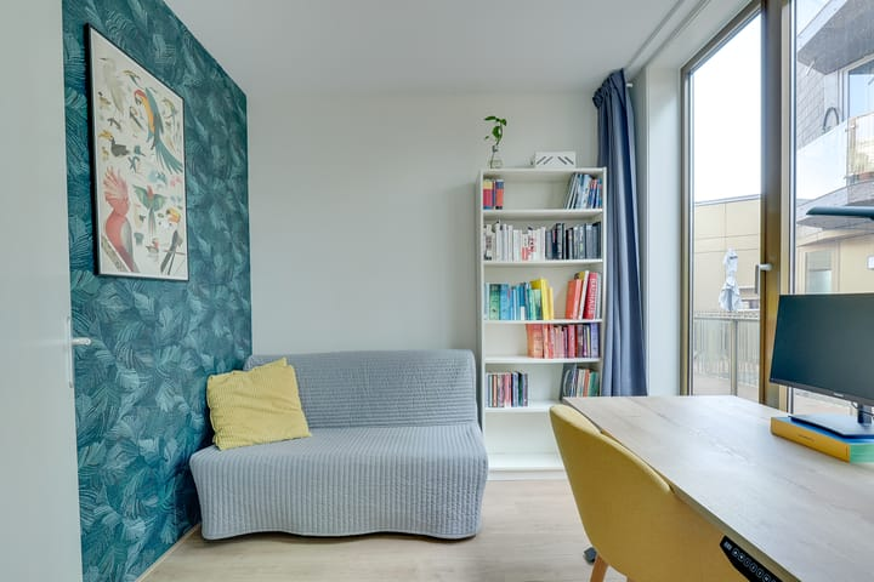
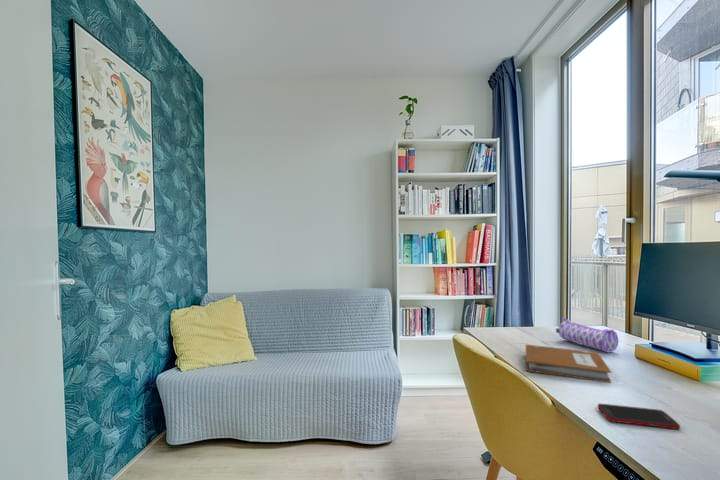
+ cell phone (636, 415)
+ notebook (565, 361)
+ pencil case (586, 334)
